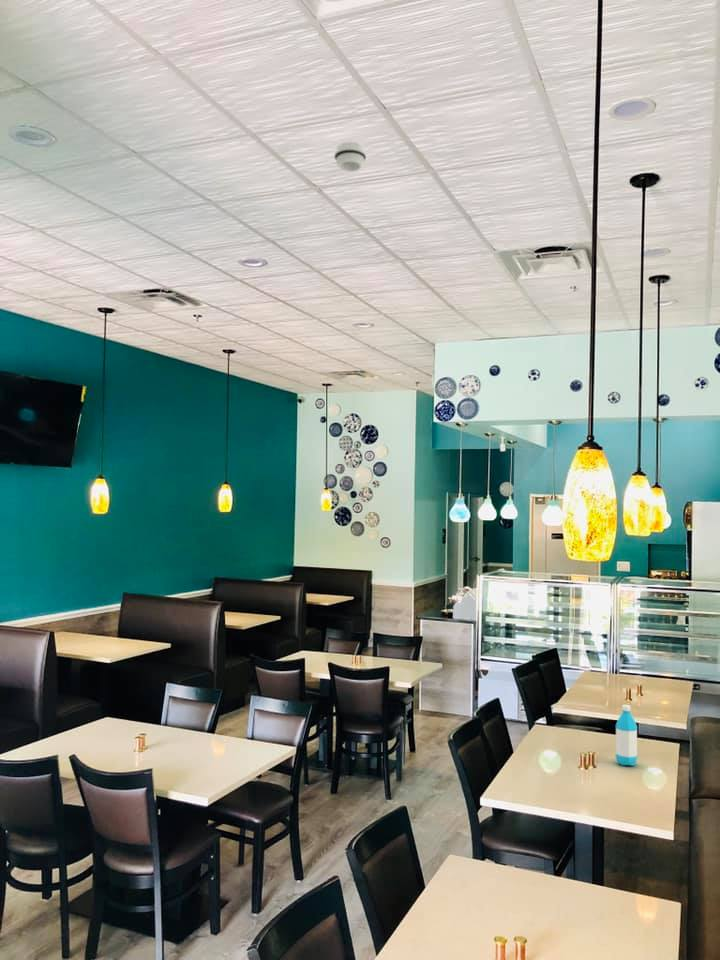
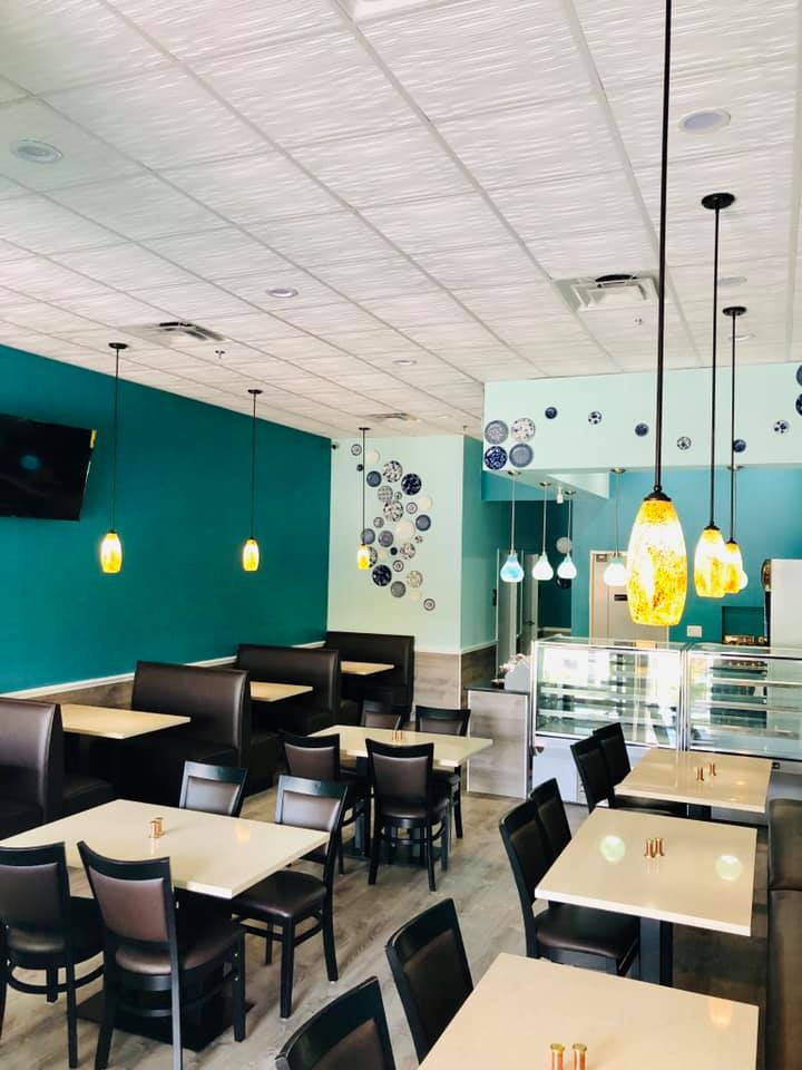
- water bottle (626, 734)
- smoke detector (350, 157)
